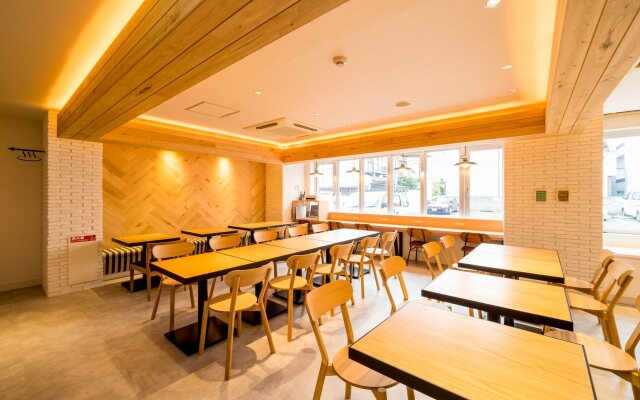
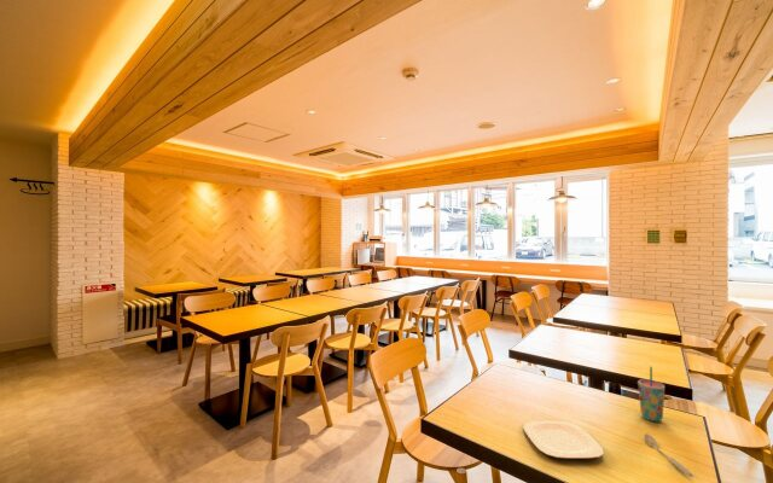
+ cup (651, 392)
+ plate (560, 440)
+ spoon (667, 455)
